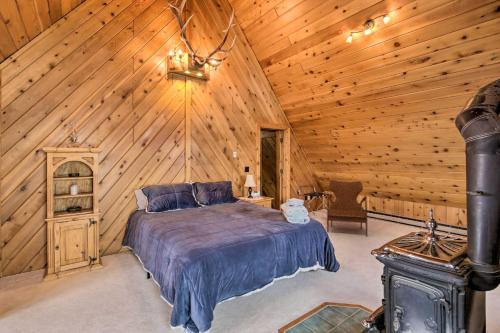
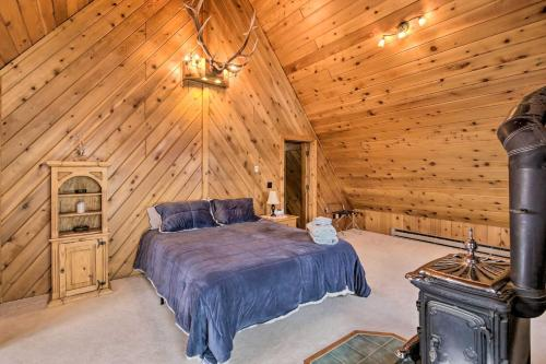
- armchair (346, 206)
